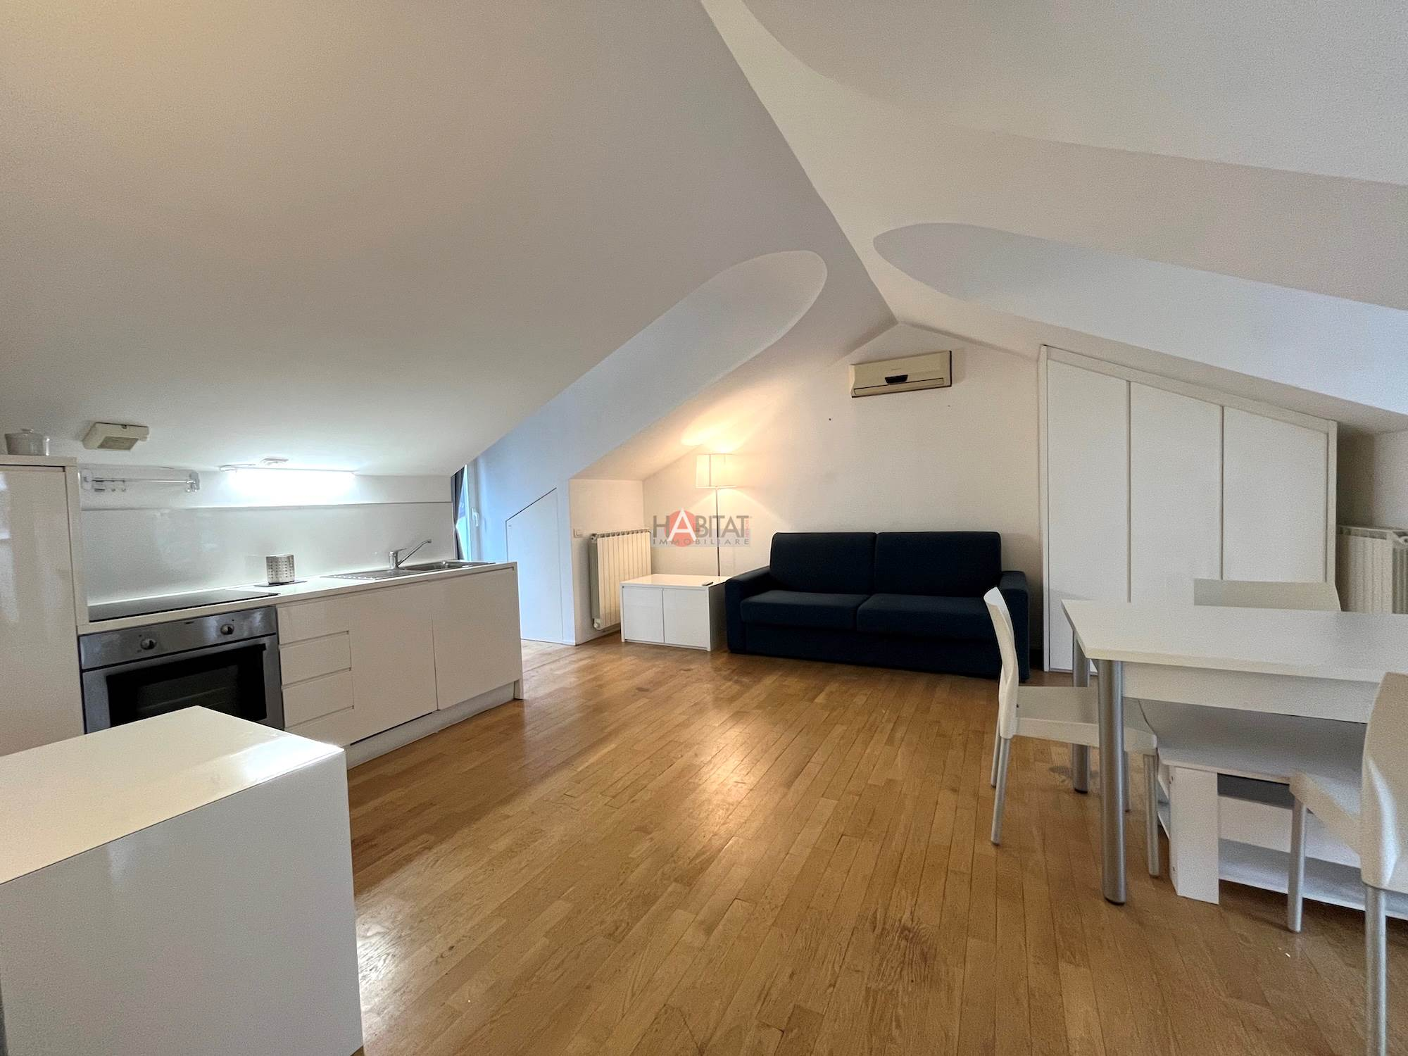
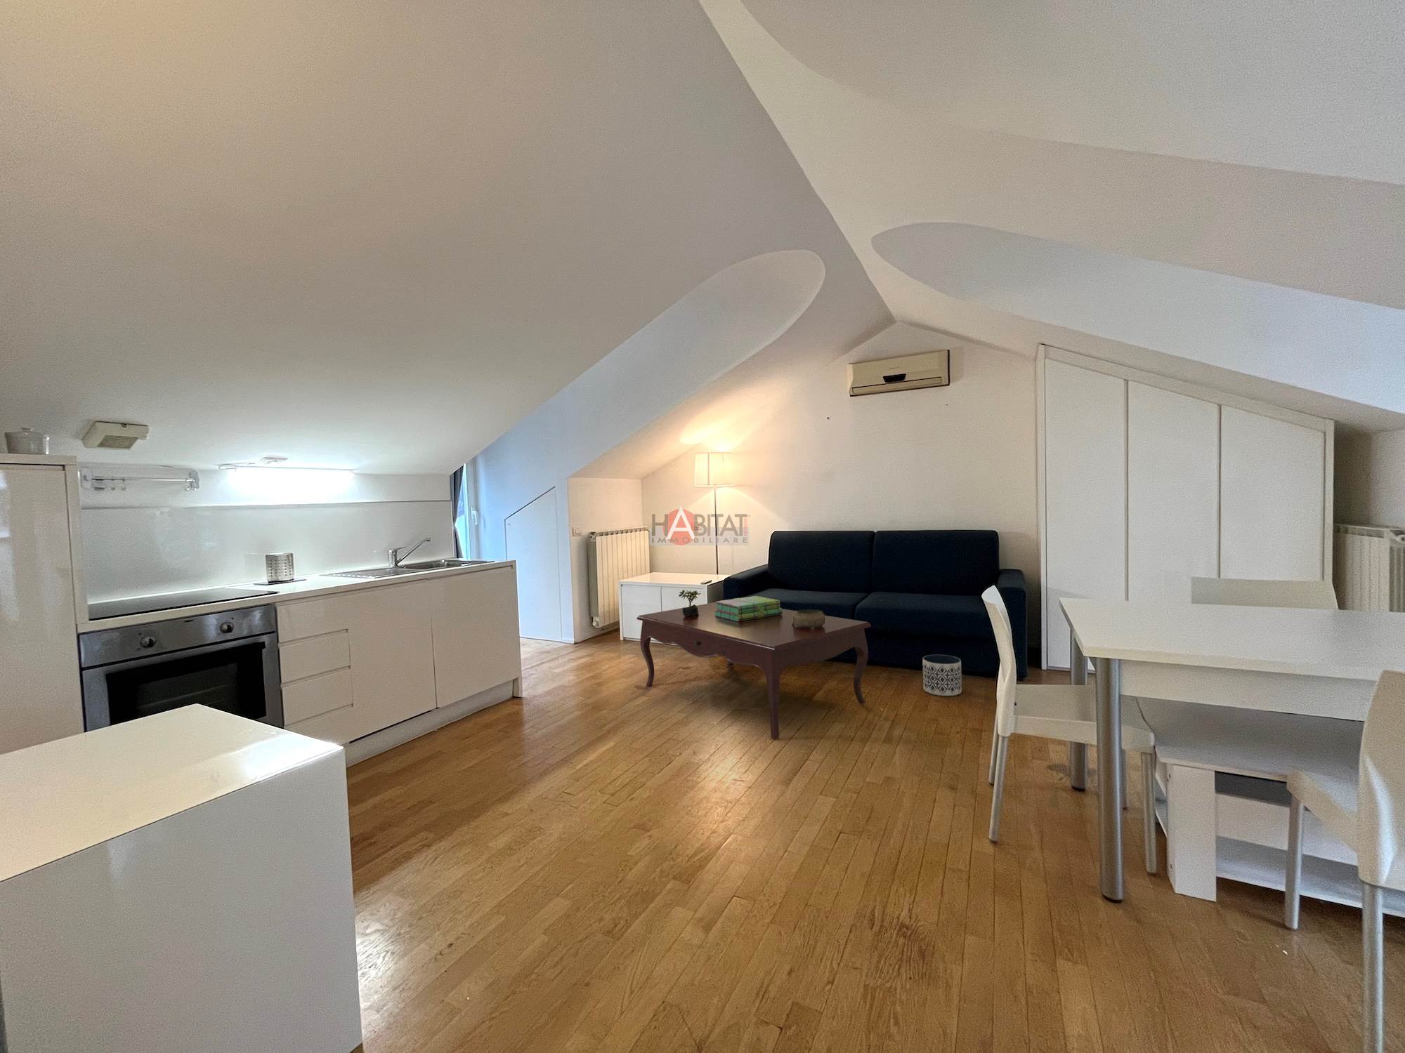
+ coffee table (747, 656)
+ planter (941, 675)
+ stack of books (748, 607)
+ succulent plant (690, 603)
+ decorative bowl (809, 618)
